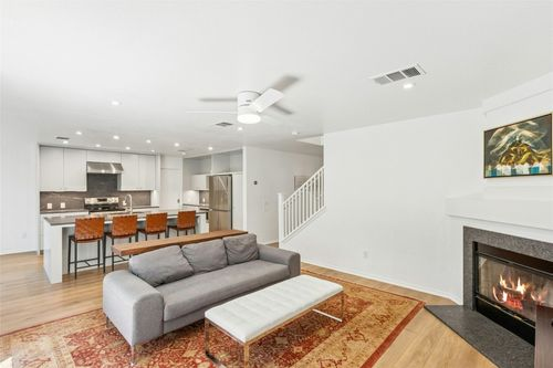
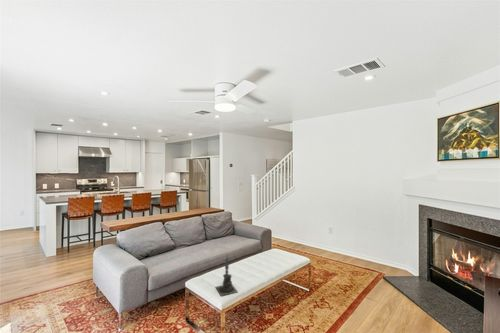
+ candle holder (226, 270)
